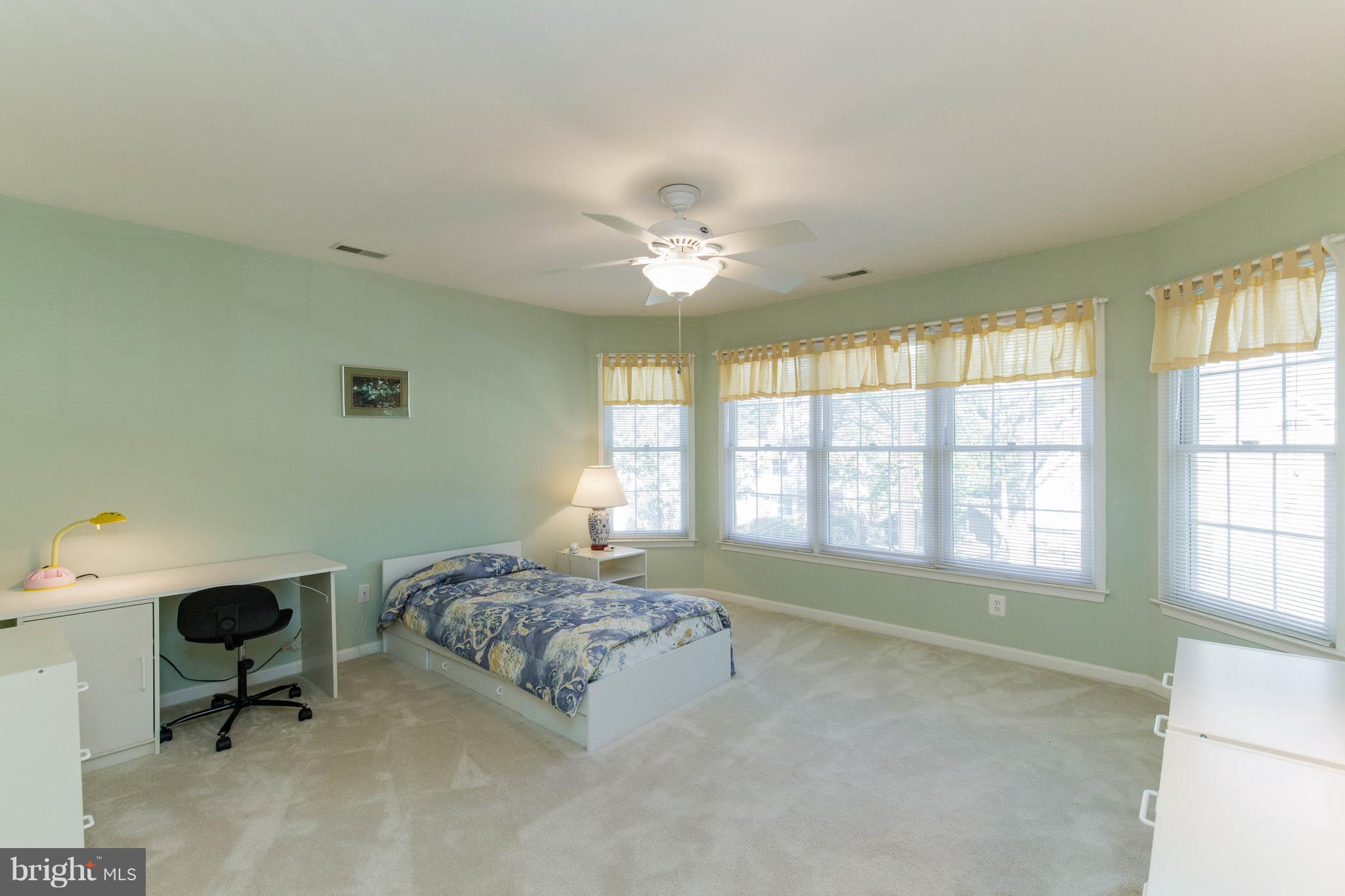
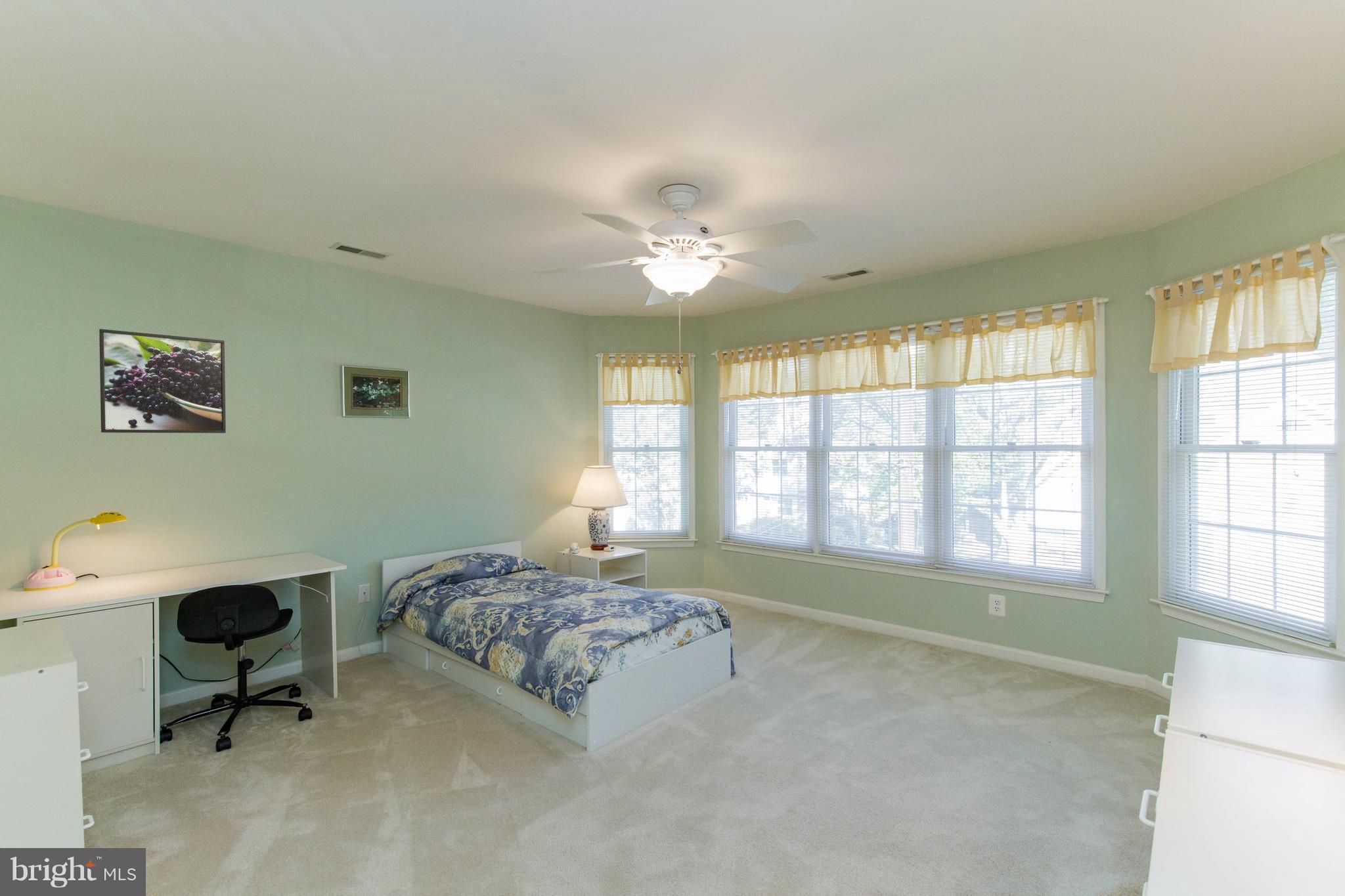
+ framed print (165, 384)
